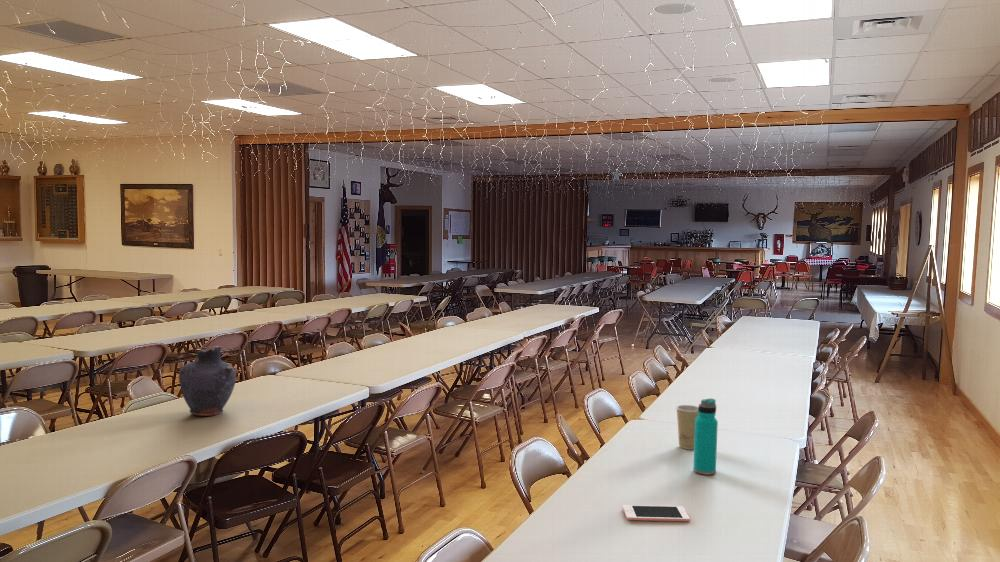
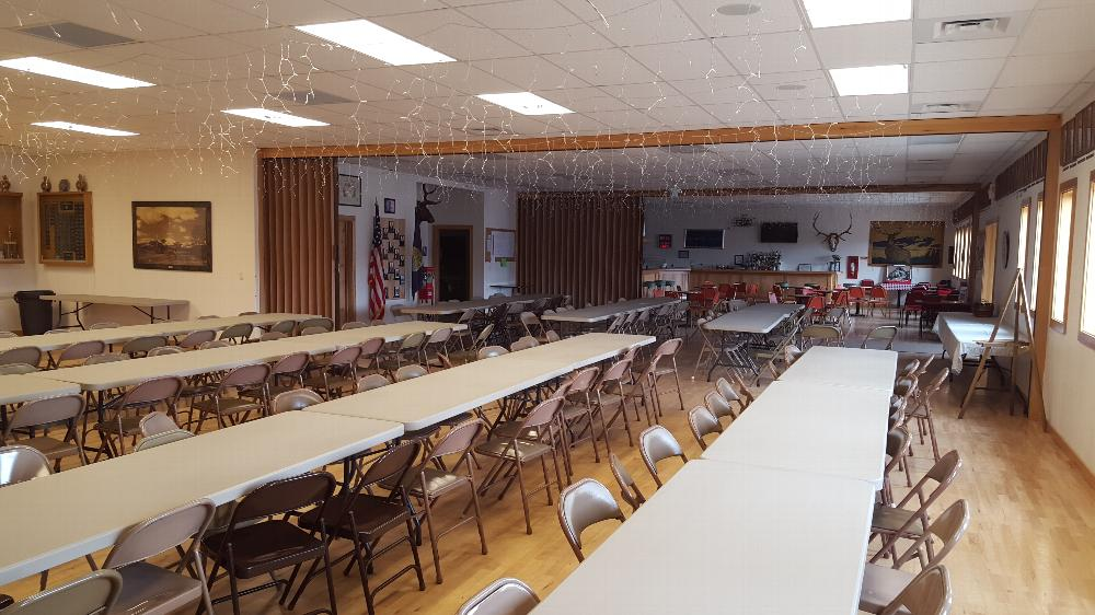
- vase (208, 378)
- paper cup (688, 427)
- water bottle (705, 435)
- cell phone (655, 513)
